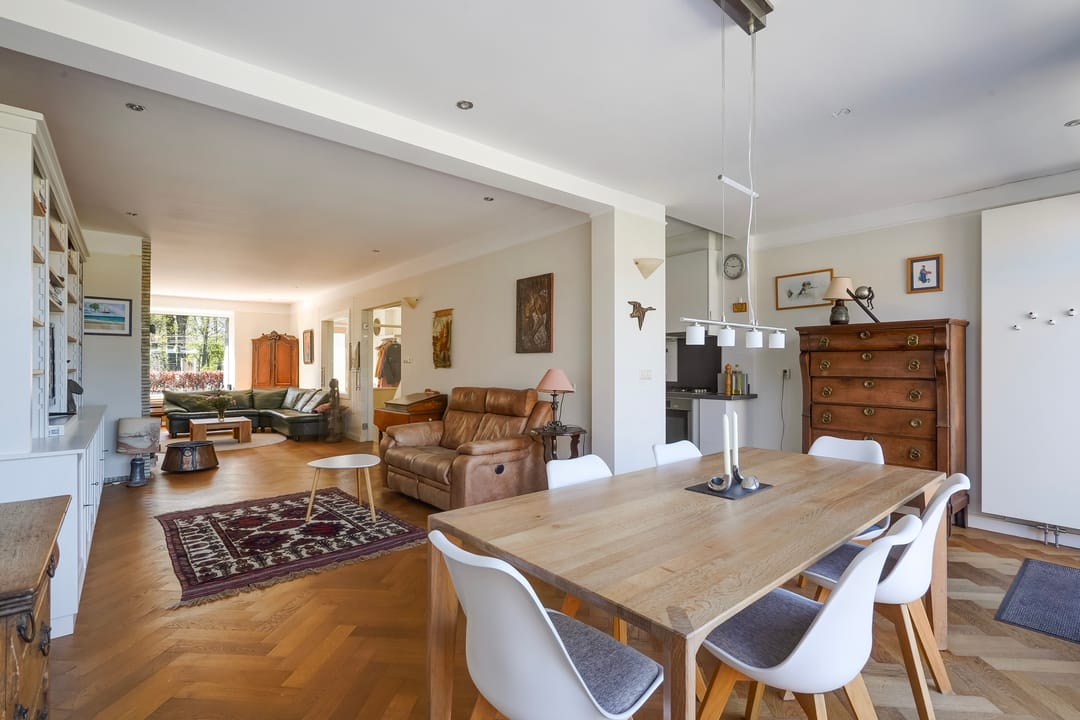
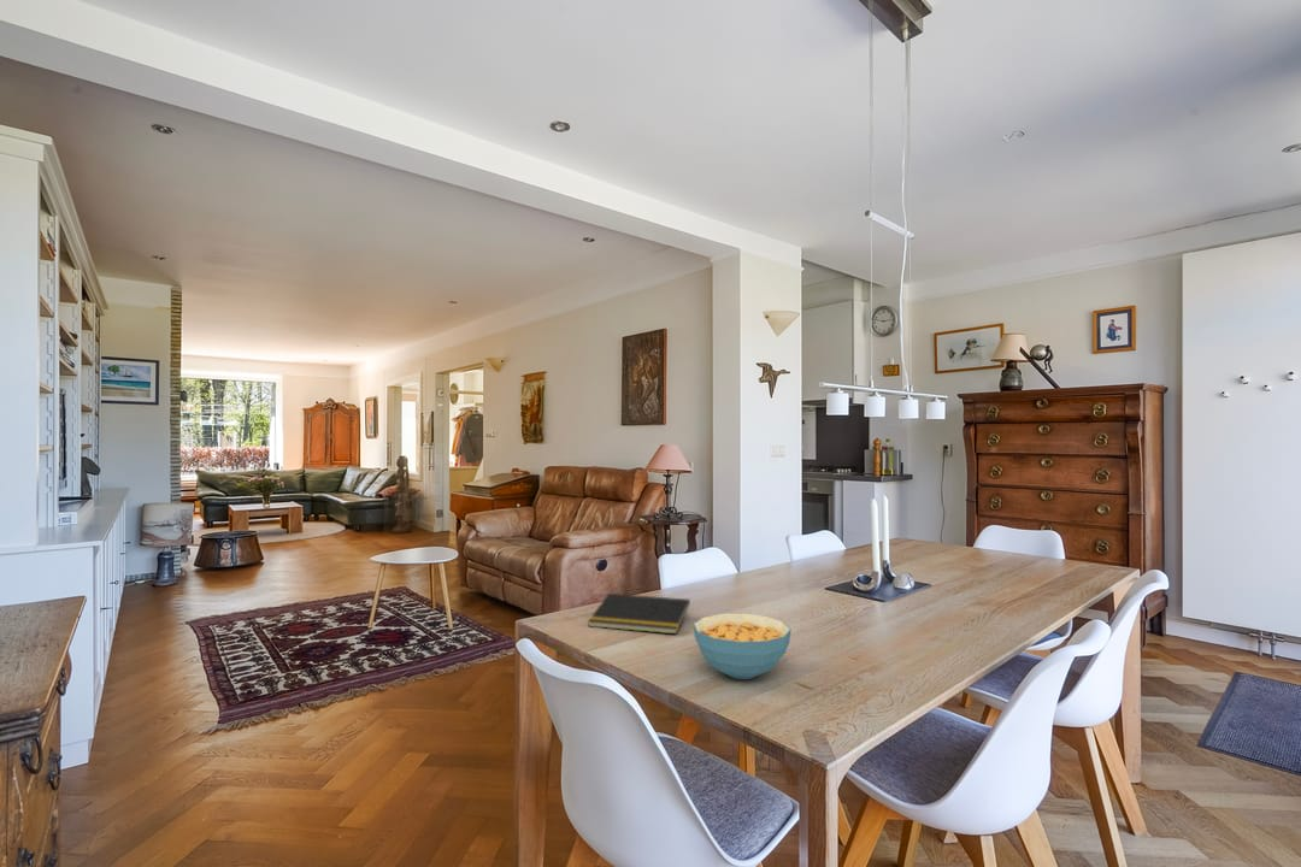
+ cereal bowl (741, 650)
+ notepad (640, 612)
